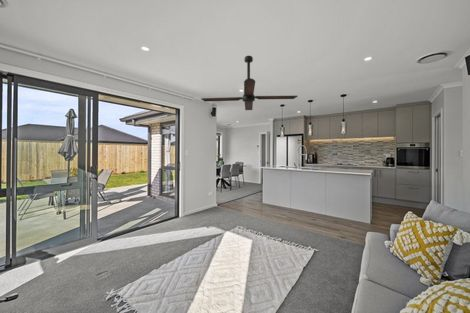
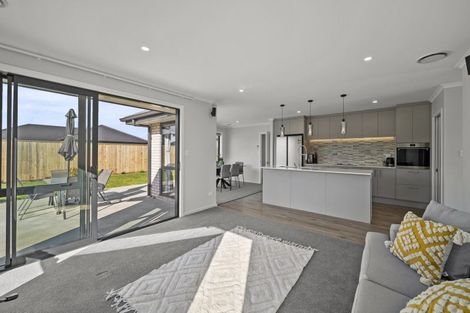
- ceiling fan (248, 79)
